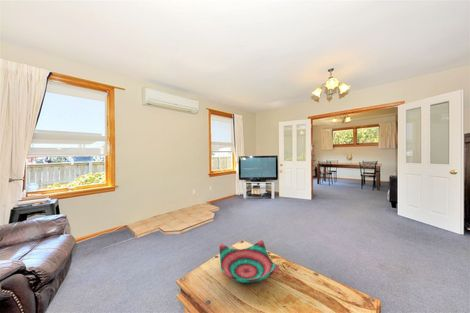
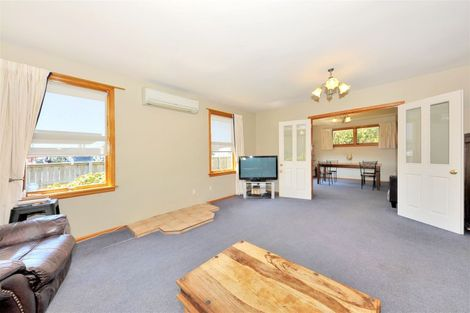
- decorative bowl (246, 263)
